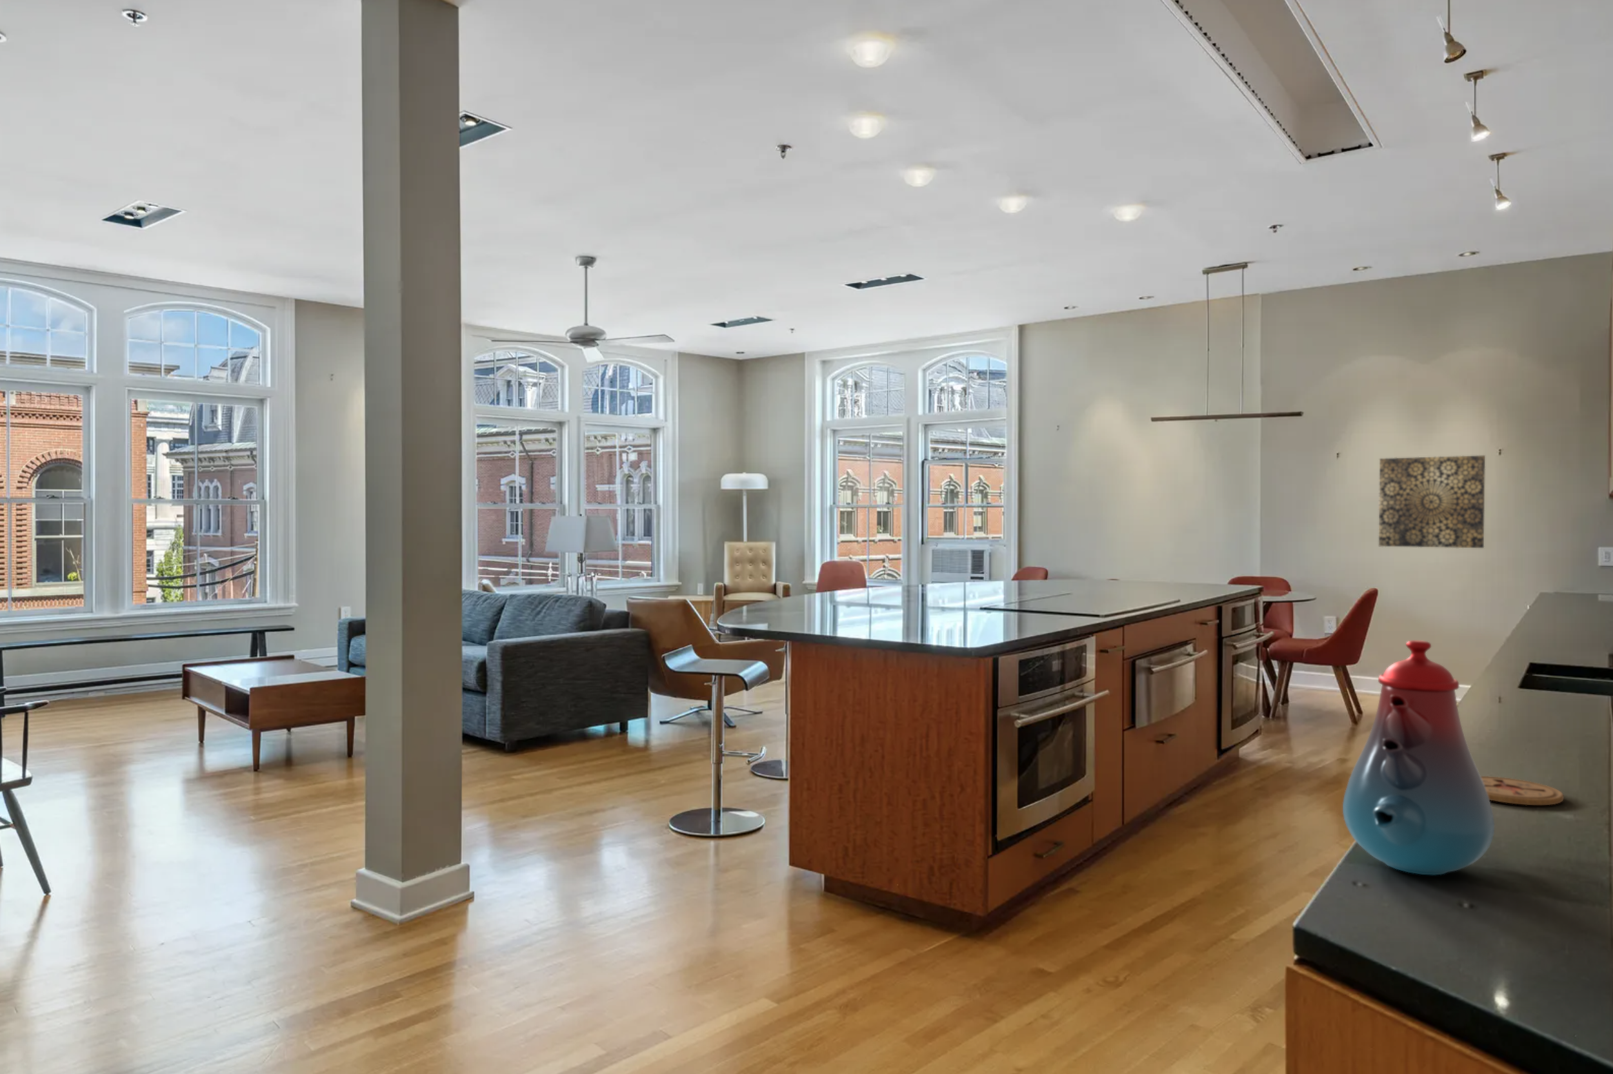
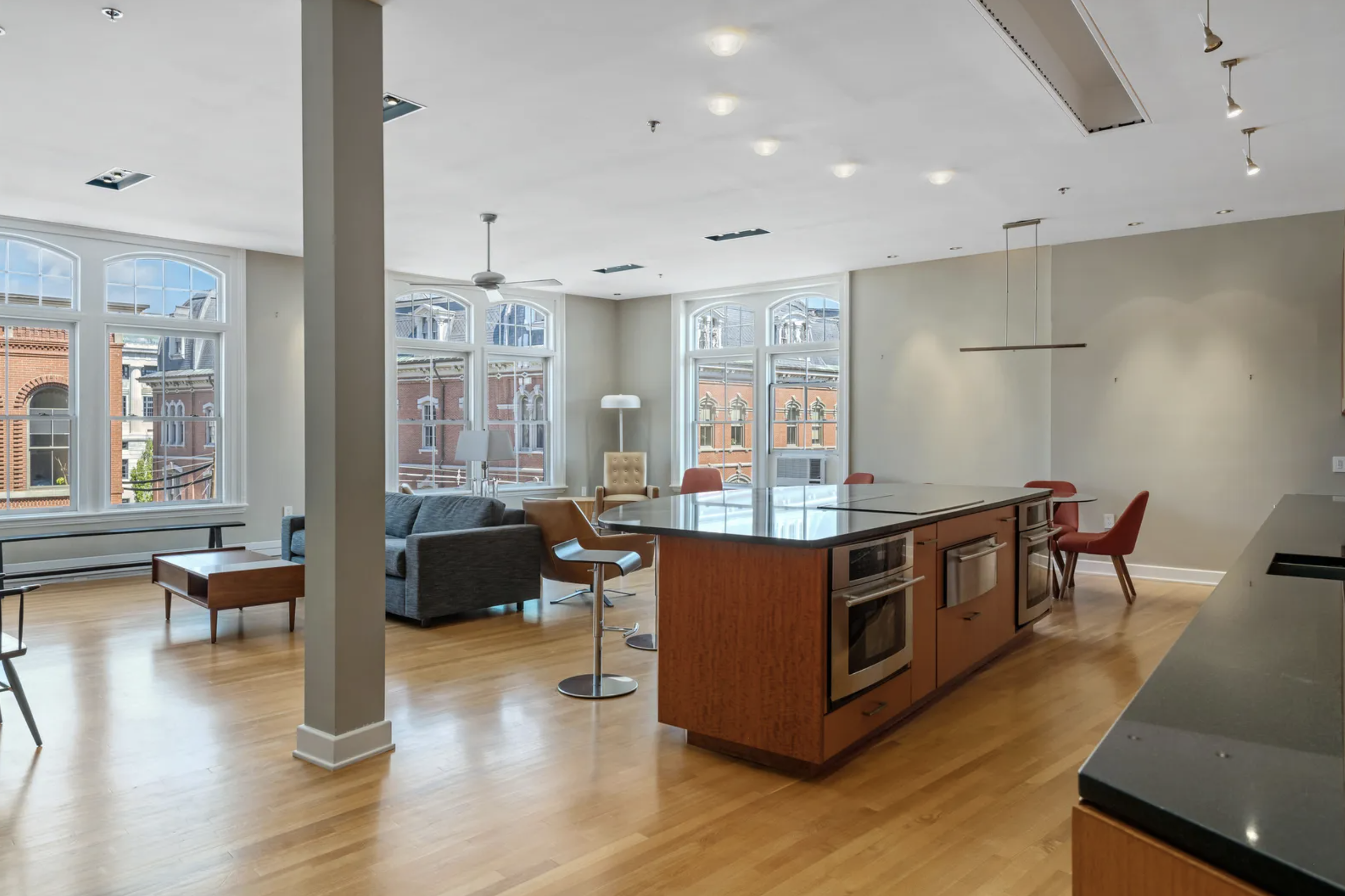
- teakettle (1419, 752)
- coaster (1507, 790)
- wall art (1431, 501)
